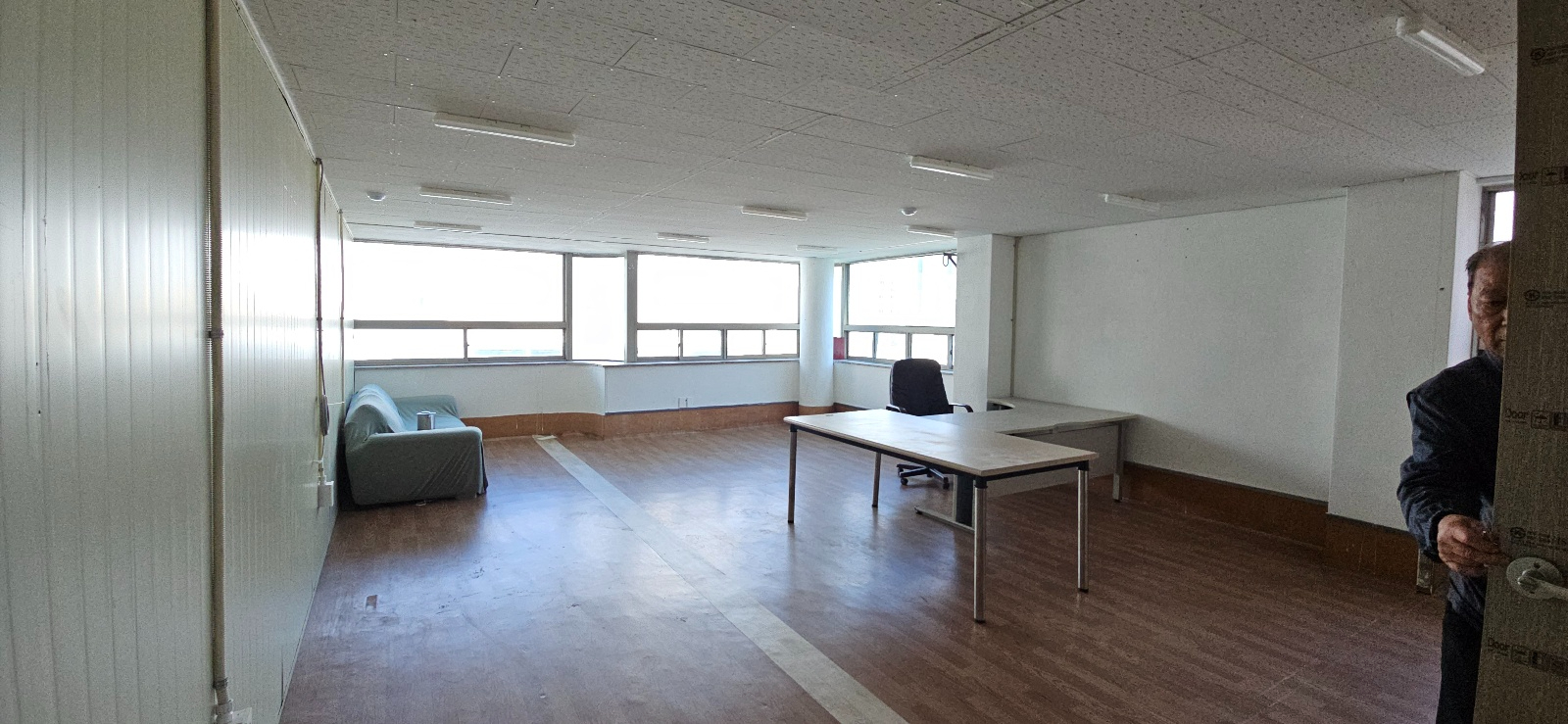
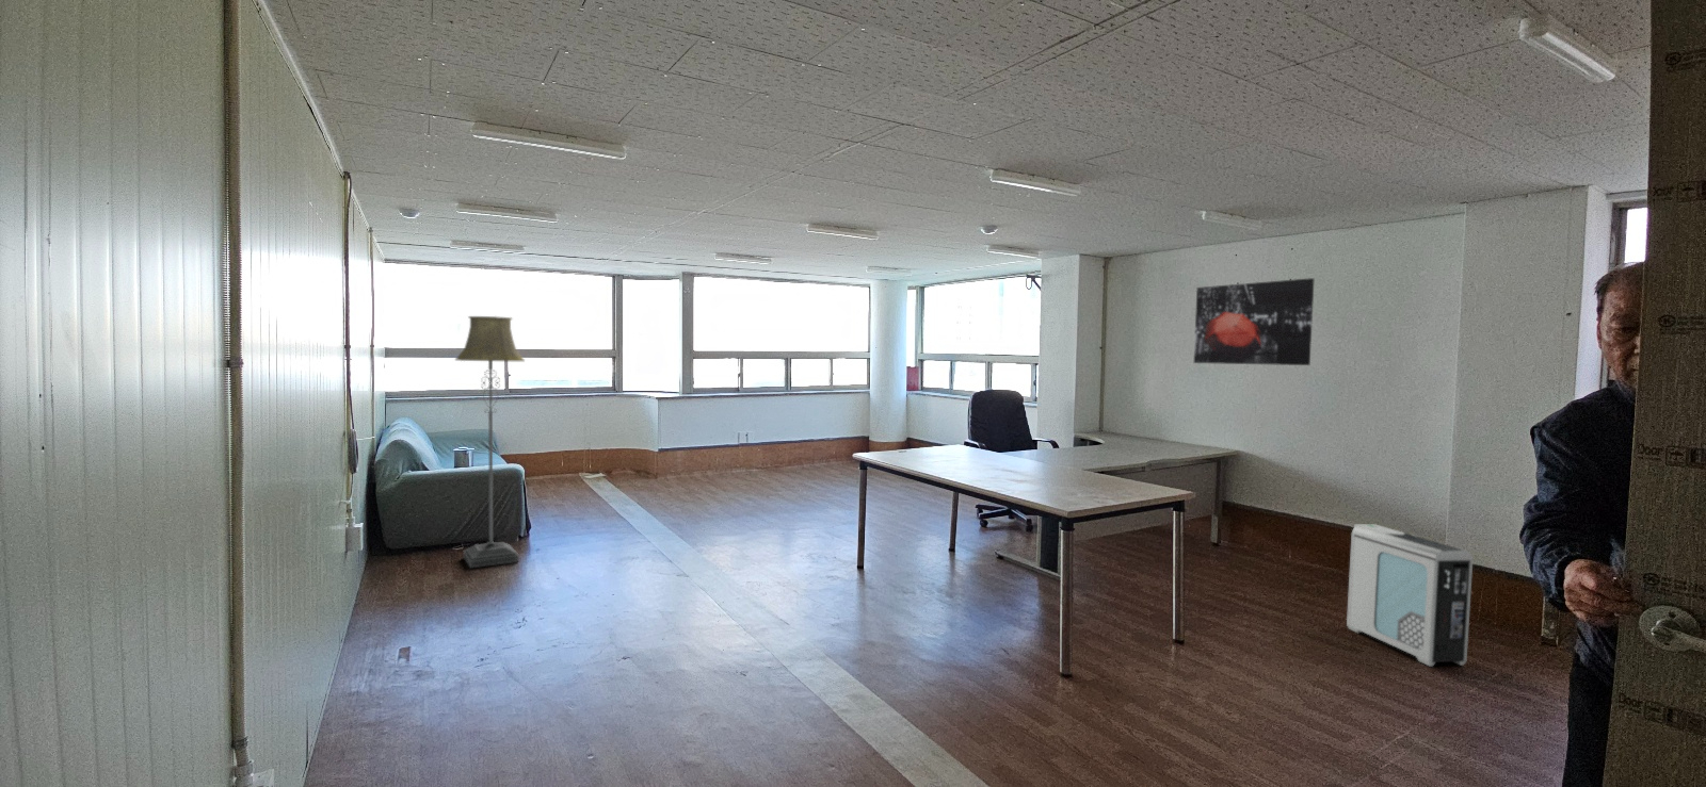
+ floor lamp (491, 439)
+ wall art (1250, 324)
+ air purifier (1406, 591)
